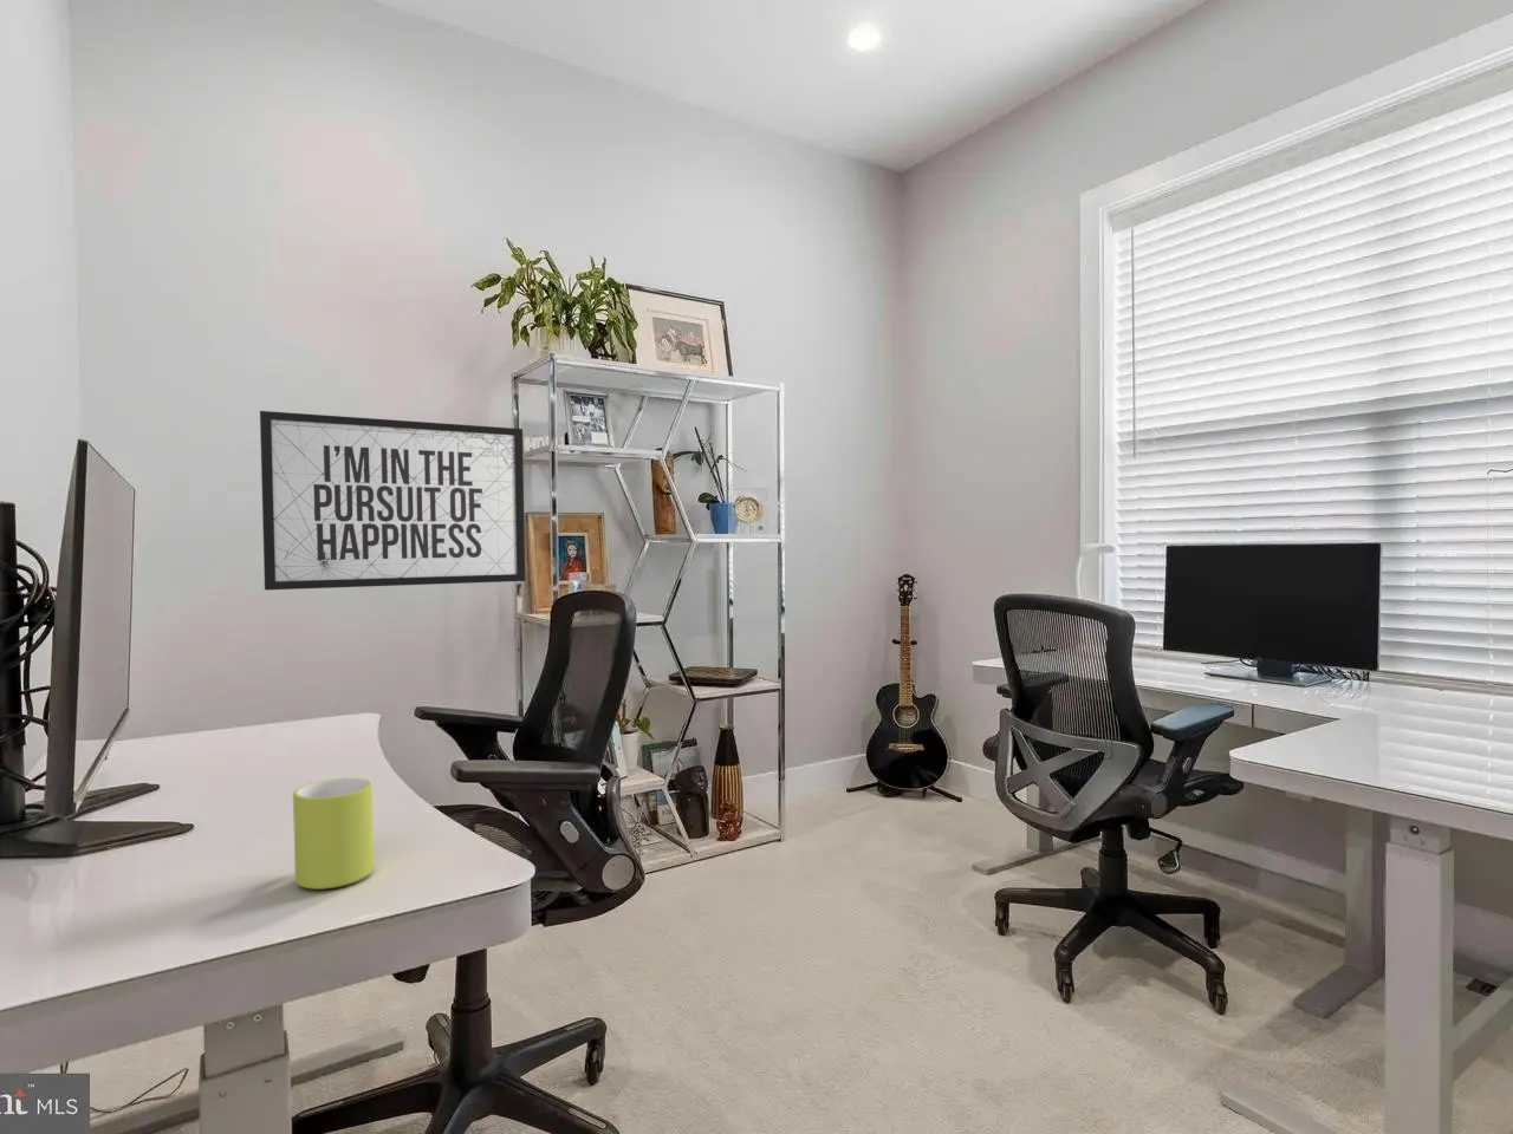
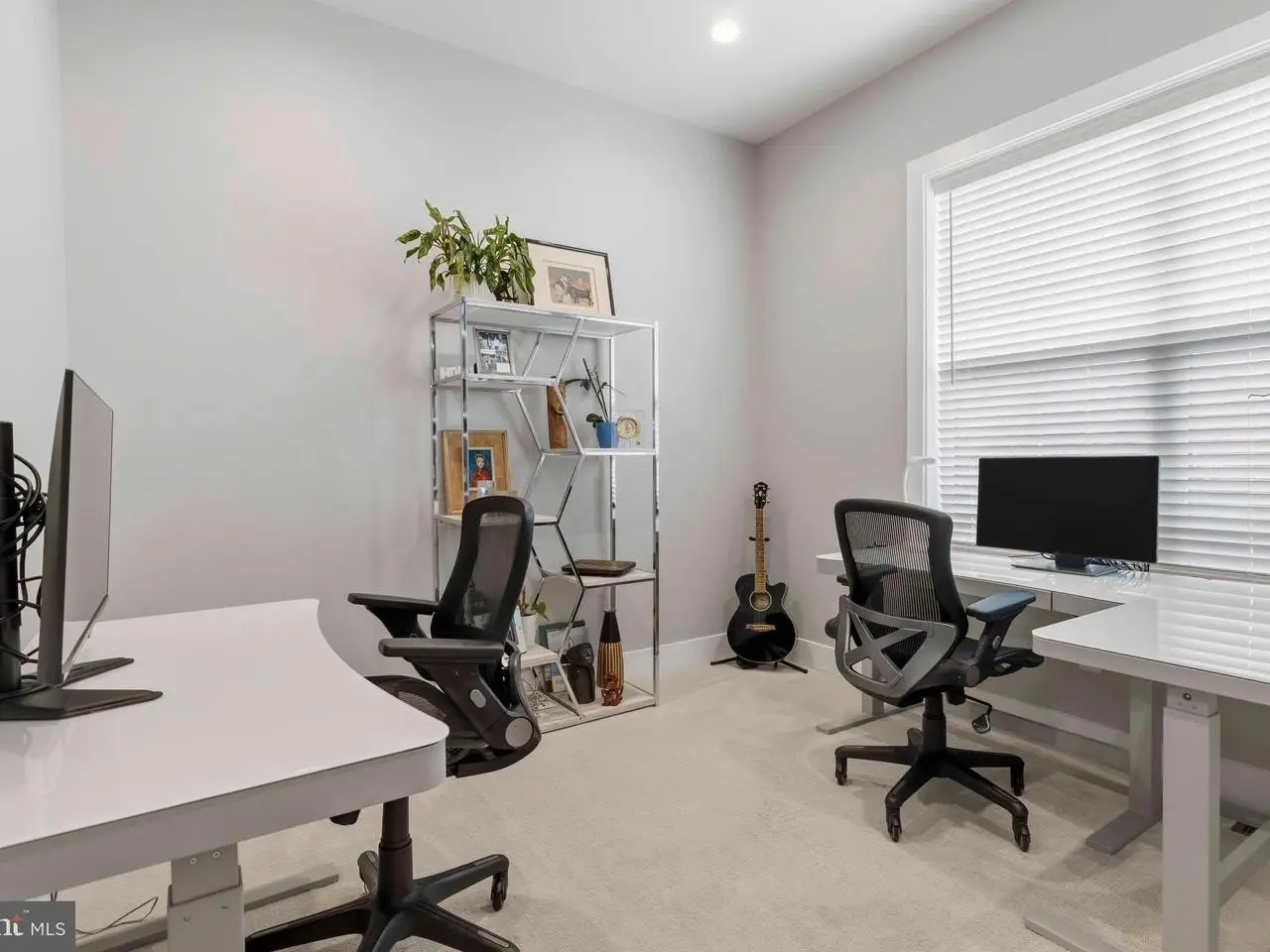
- mug (332, 827)
- mirror (403, 503)
